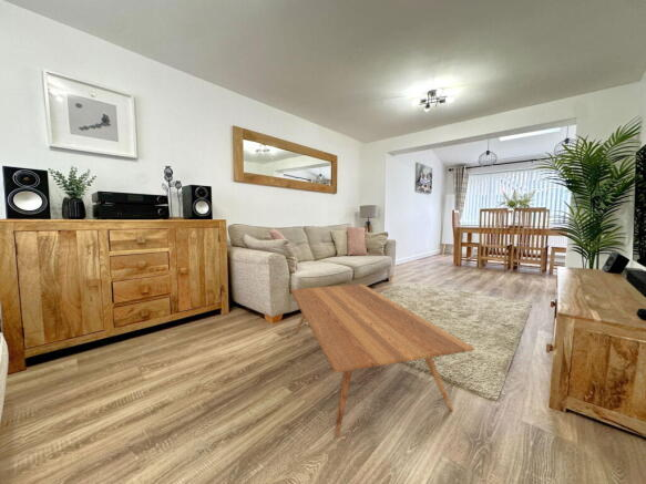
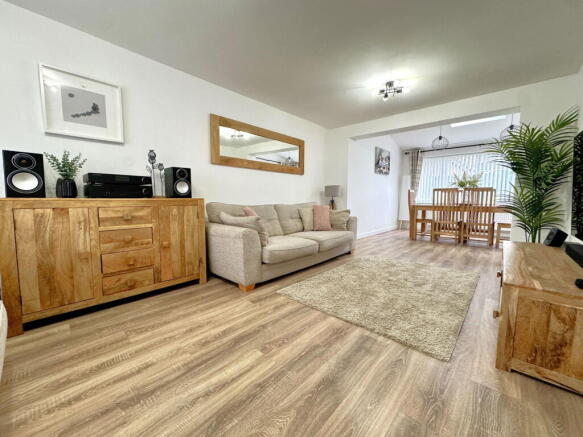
- coffee table (353, 336)
